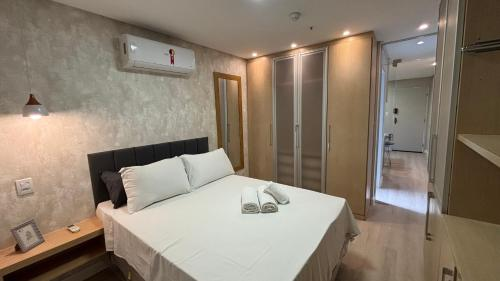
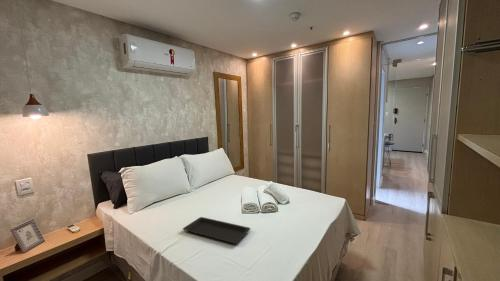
+ serving tray (216, 230)
